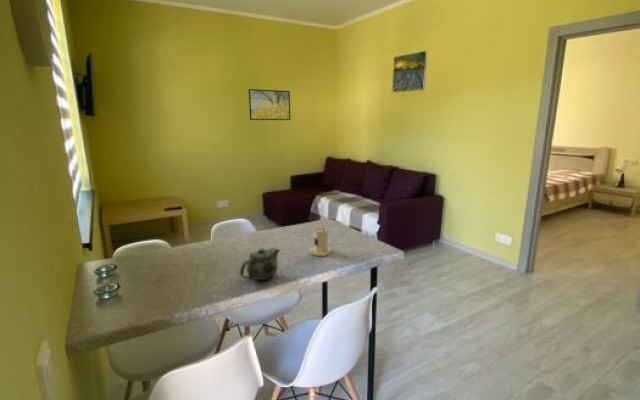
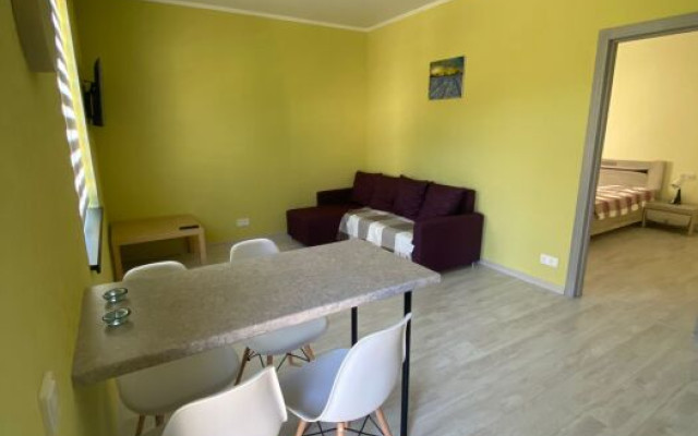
- chinaware (260, 263)
- candle (320, 239)
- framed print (270, 105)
